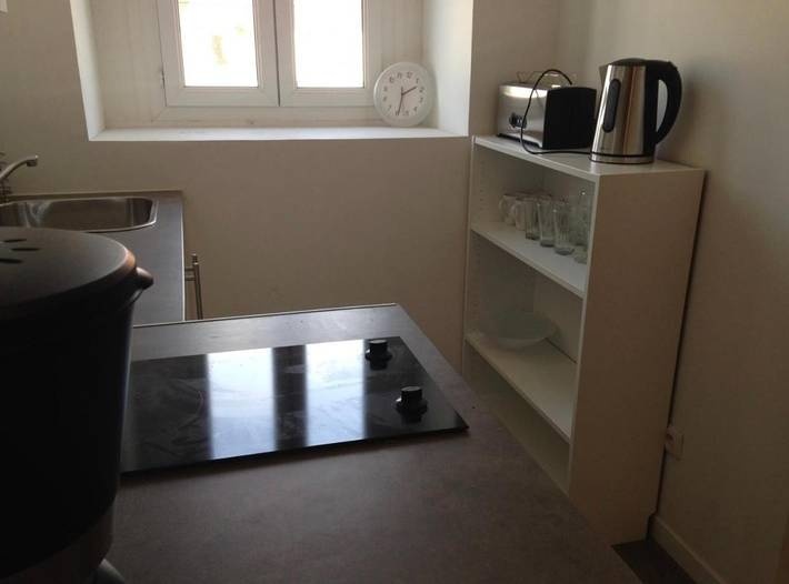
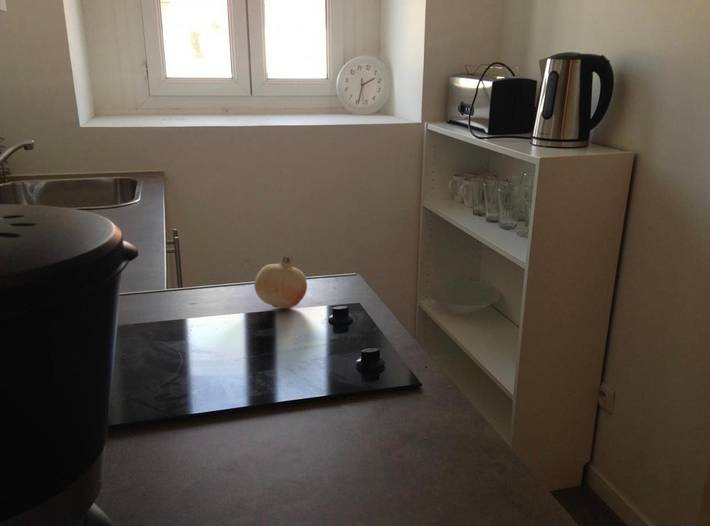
+ fruit (280, 282)
